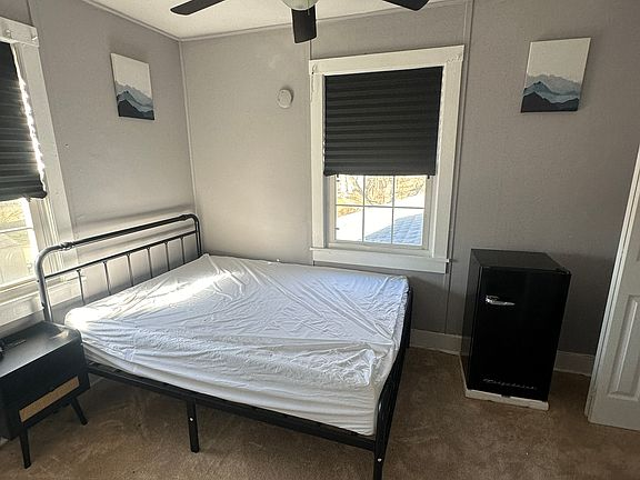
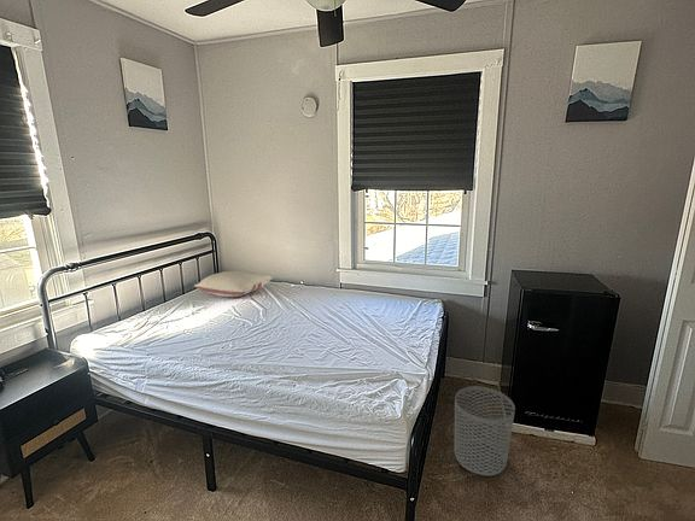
+ waste bin (481, 429)
+ pillow (235, 282)
